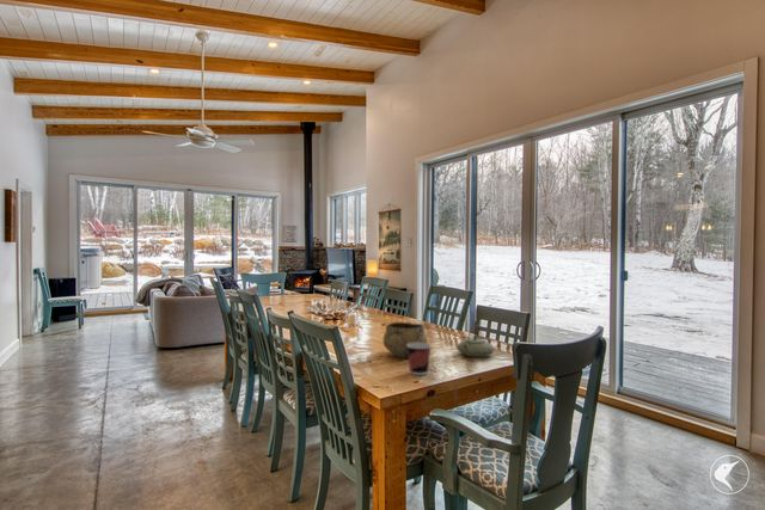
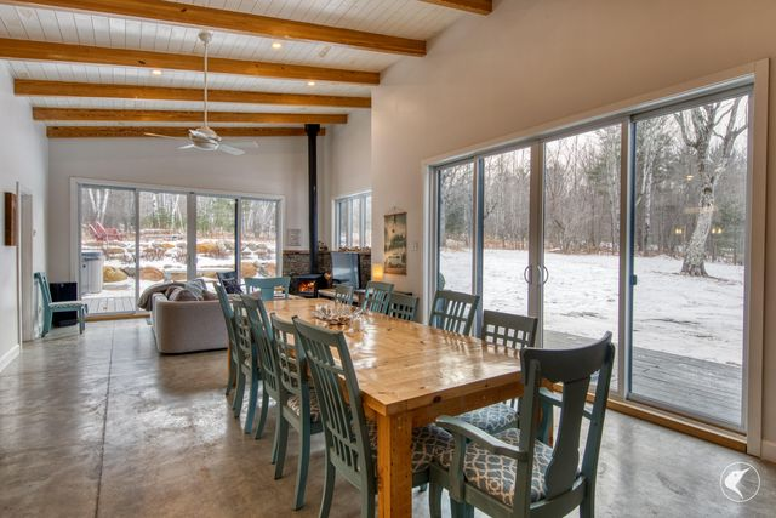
- teapot (473, 340)
- decorative bowl (404, 339)
- cup (418, 358)
